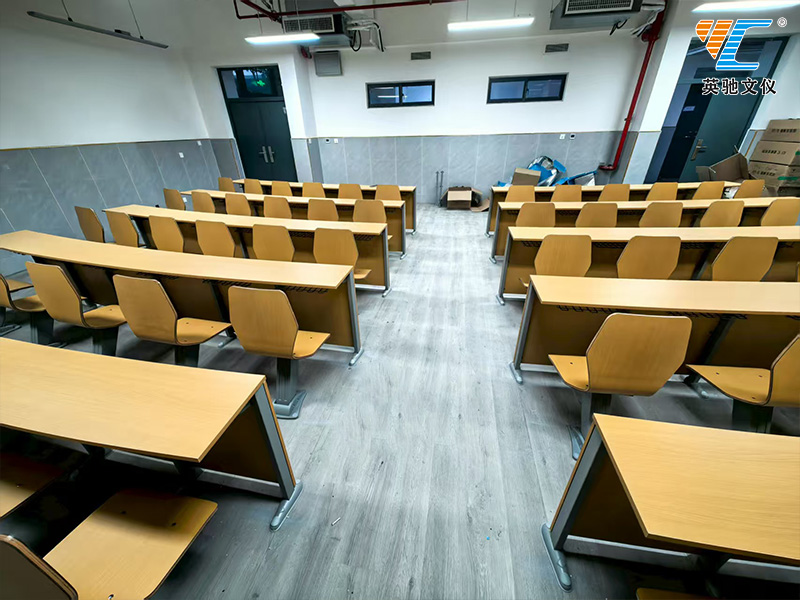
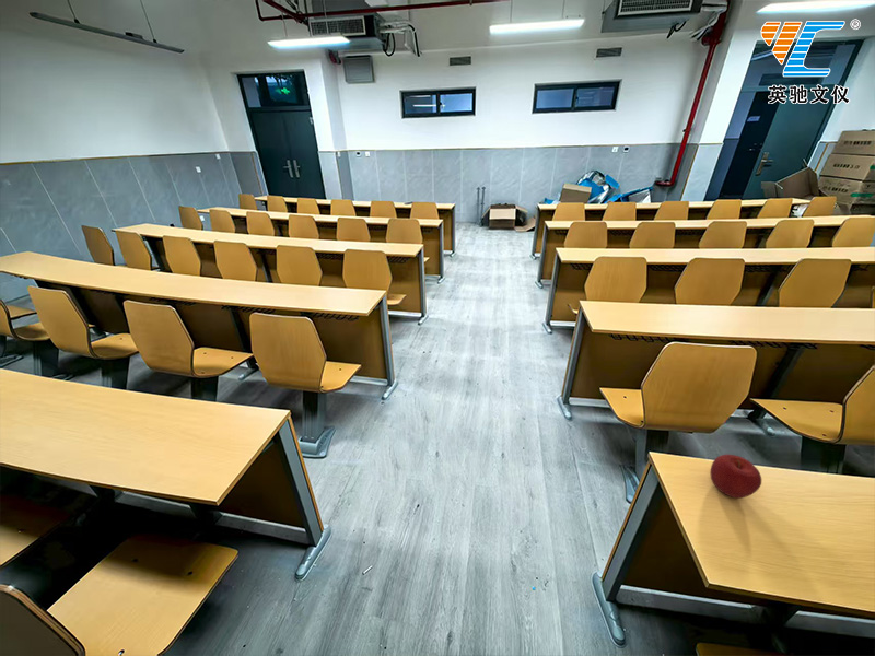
+ apple (733, 477)
